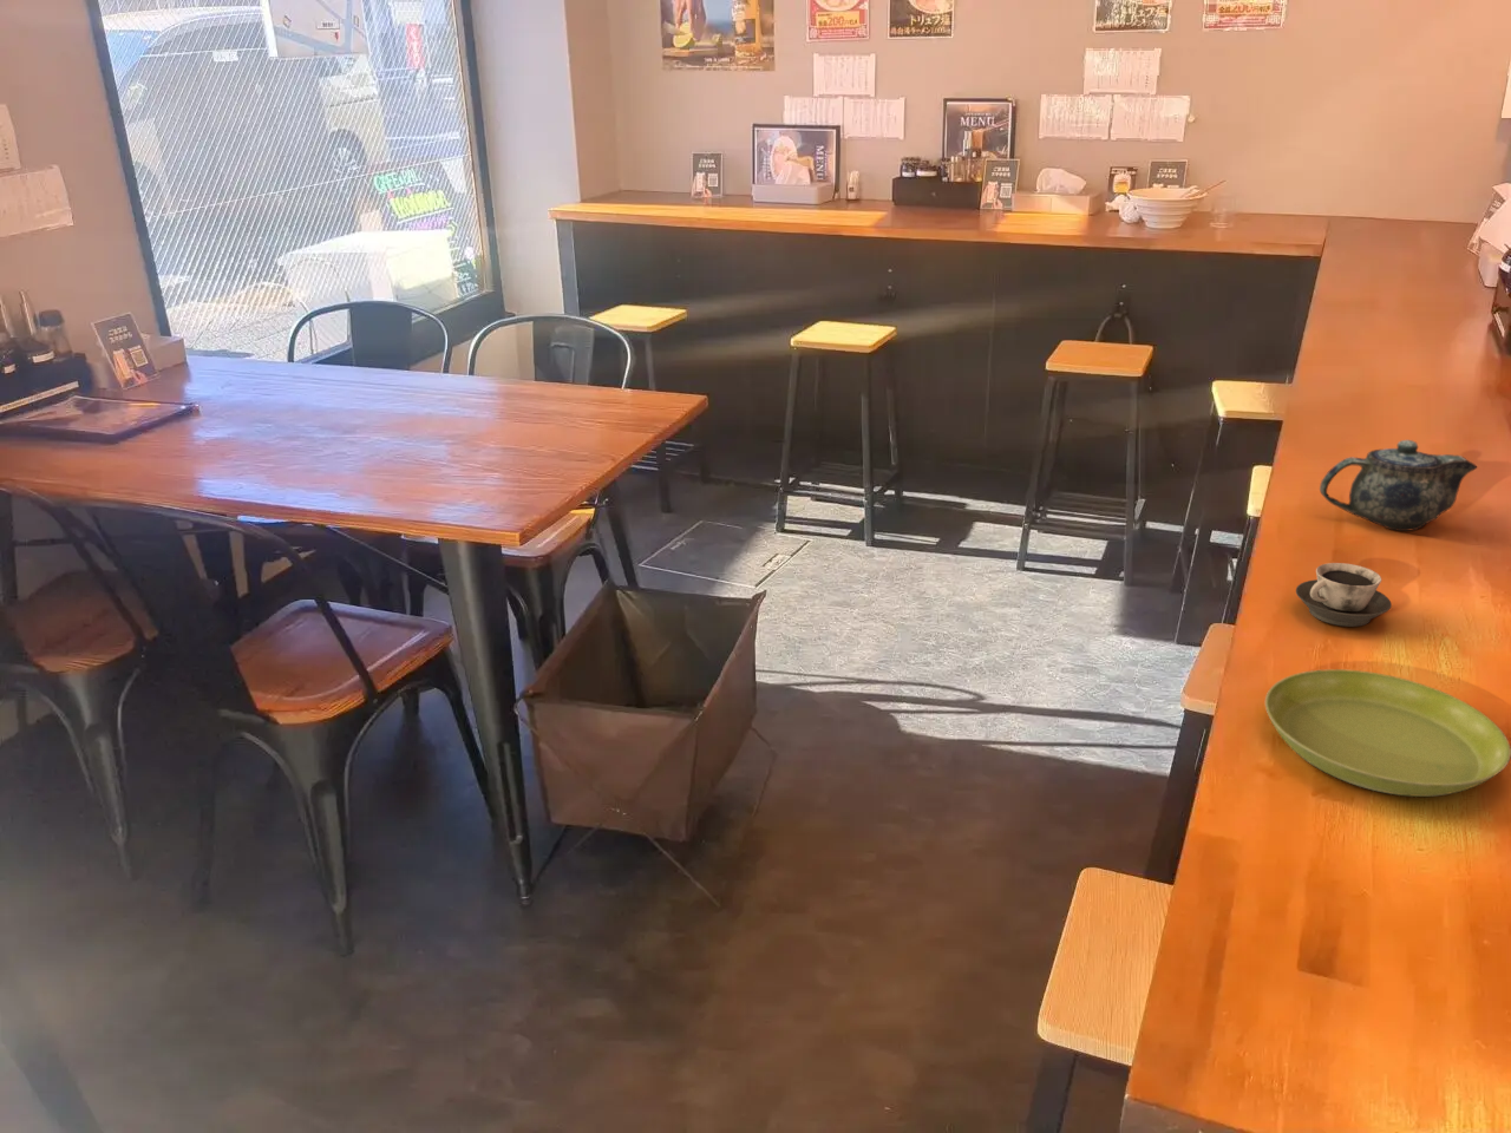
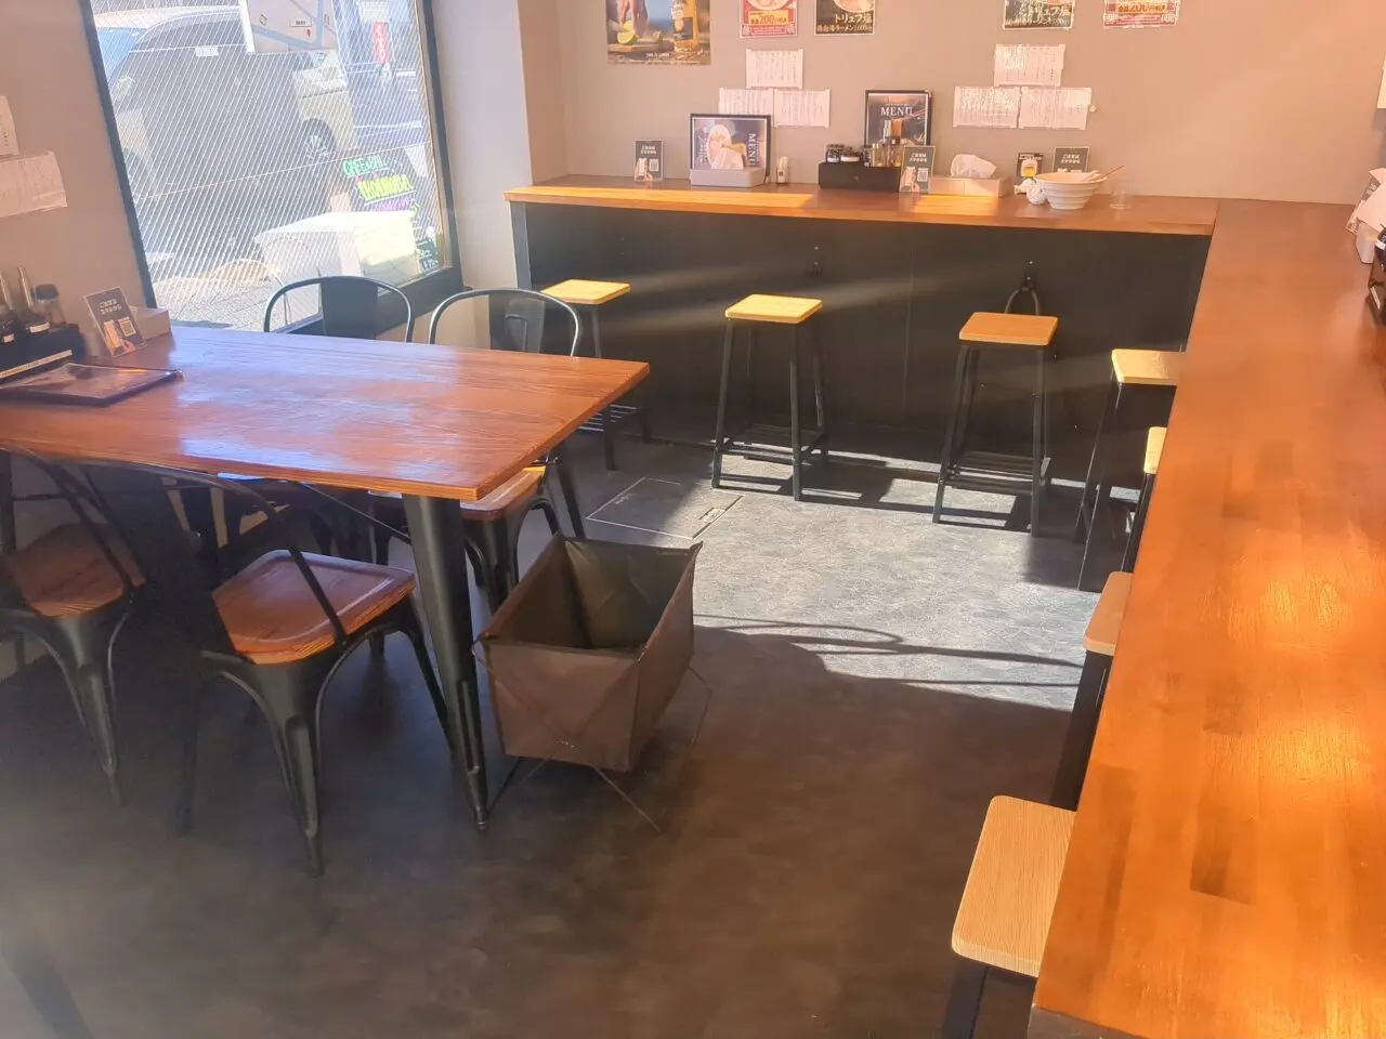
- saucer (1380, 734)
- chinaware (1396, 481)
- cup (1343, 594)
